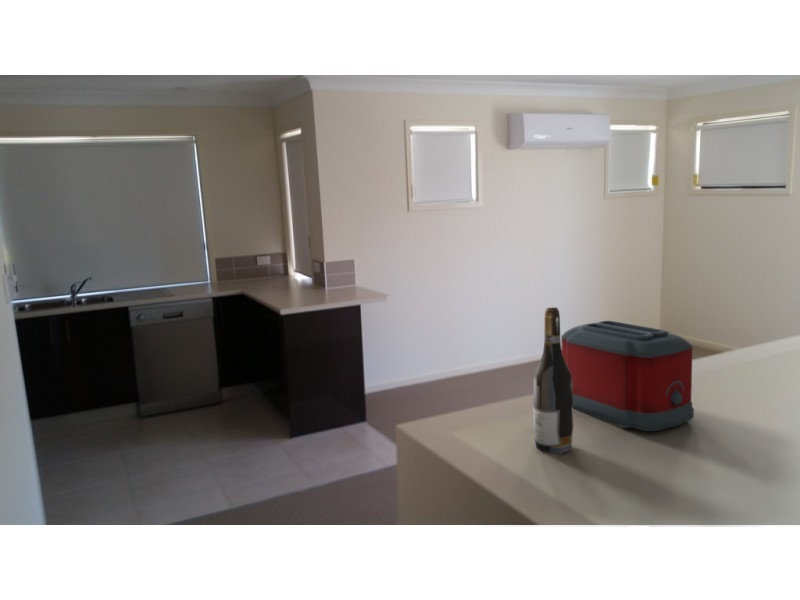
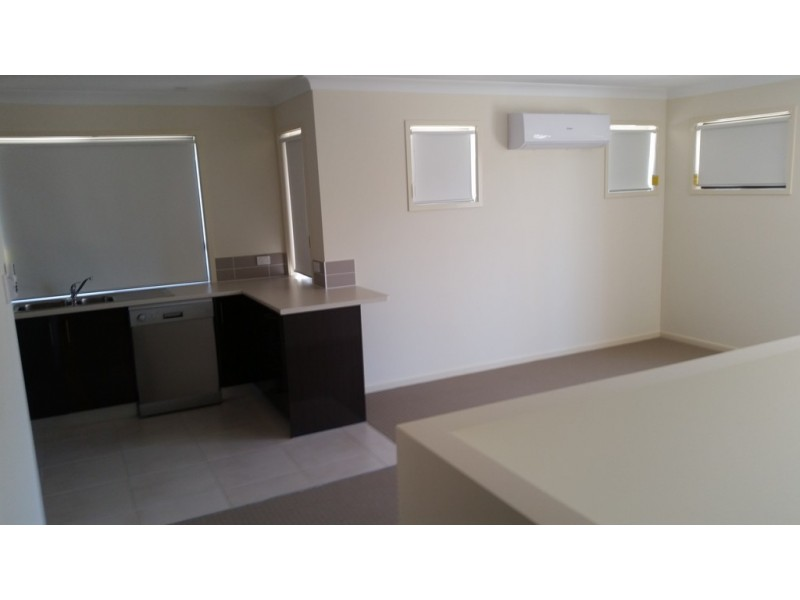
- toaster (620, 367)
- wine bottle (552, 378)
